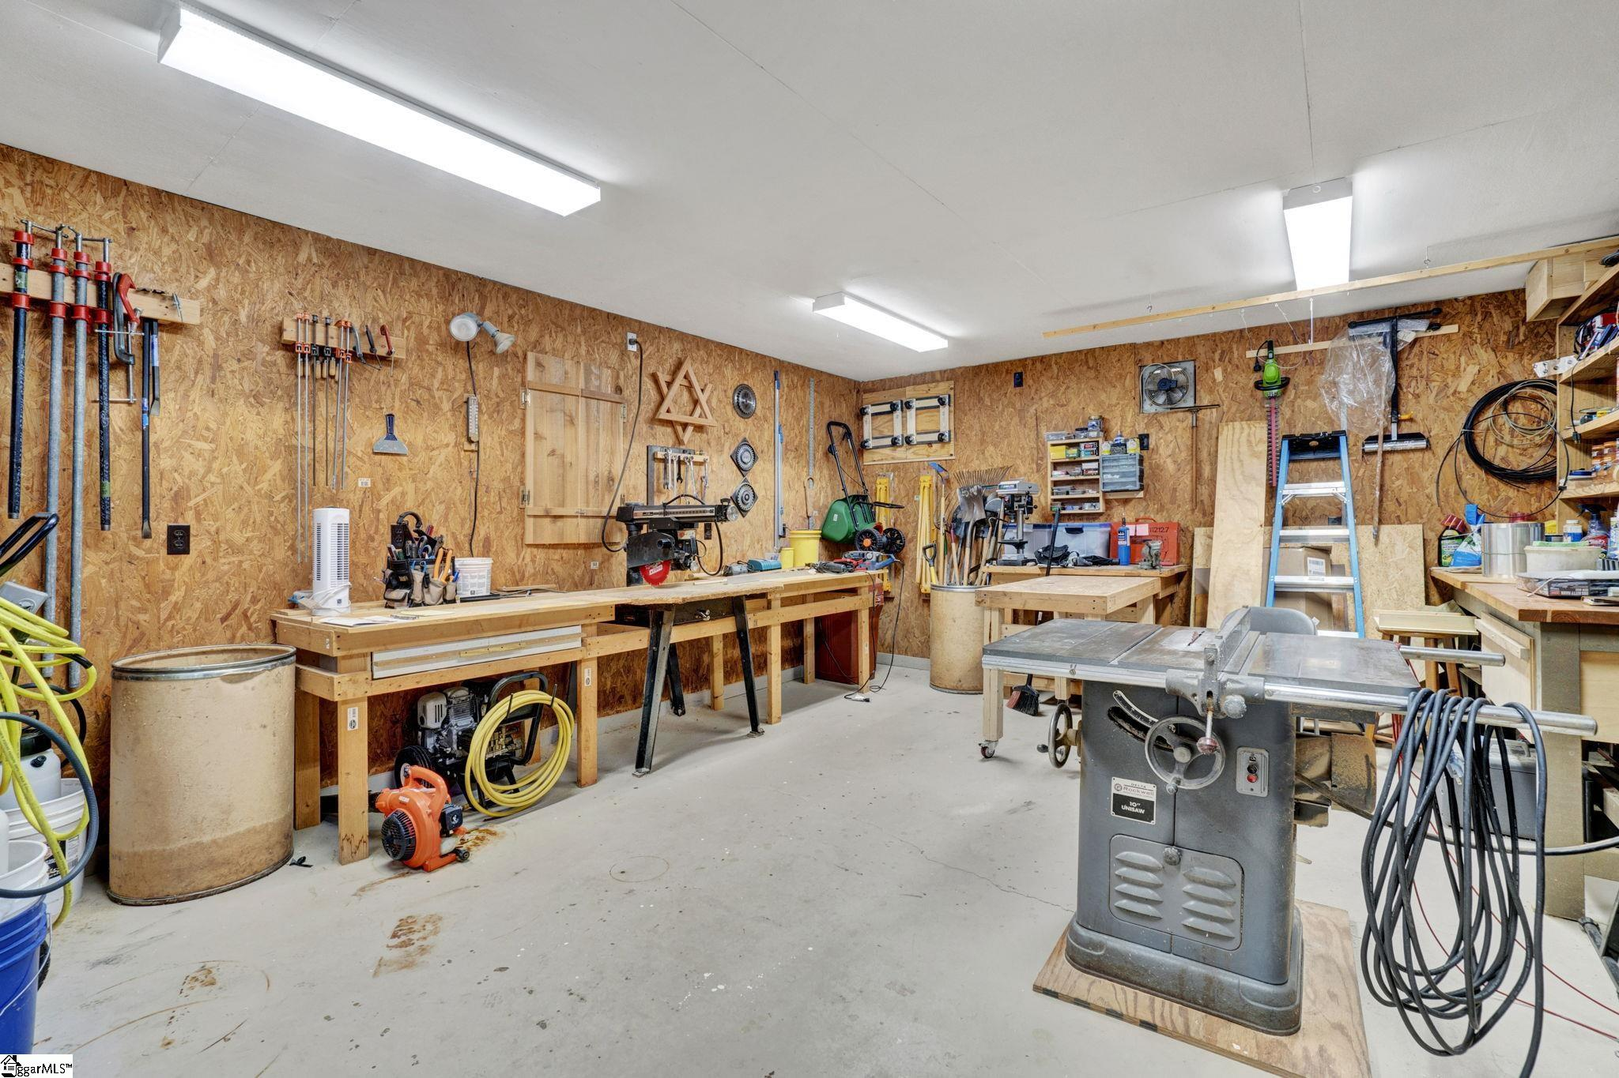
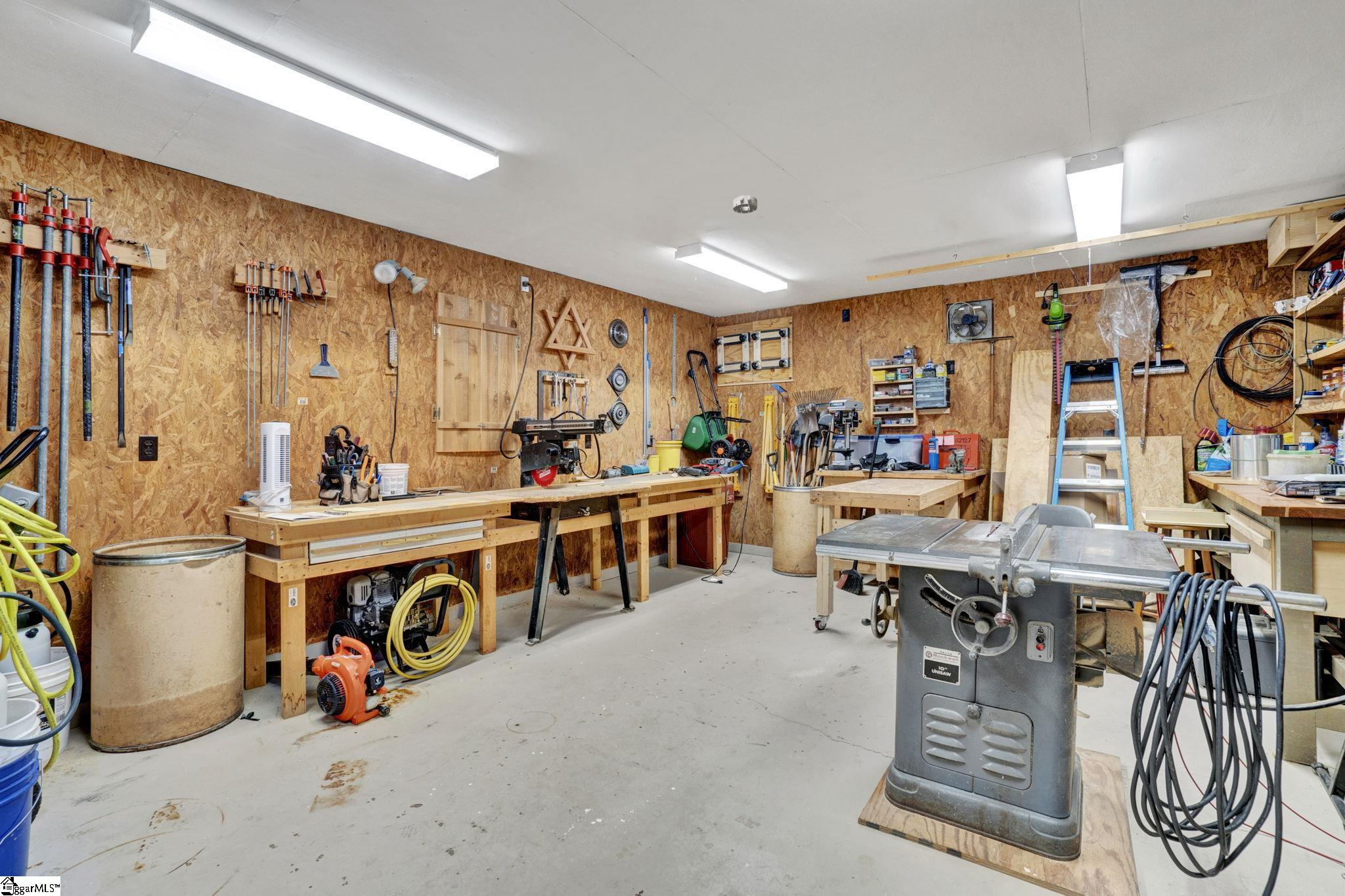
+ smoke detector (745, 203)
